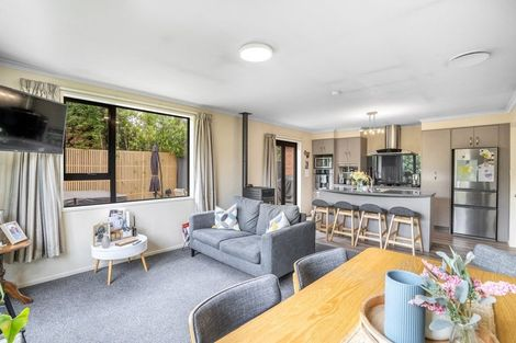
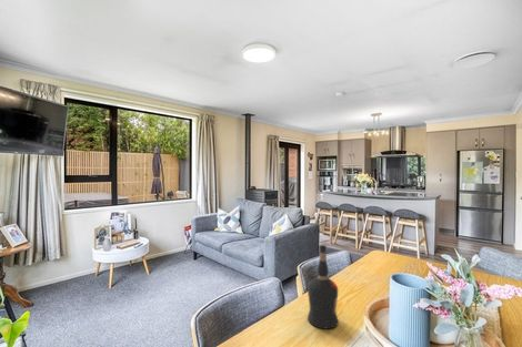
+ liquor bottle (322, 282)
